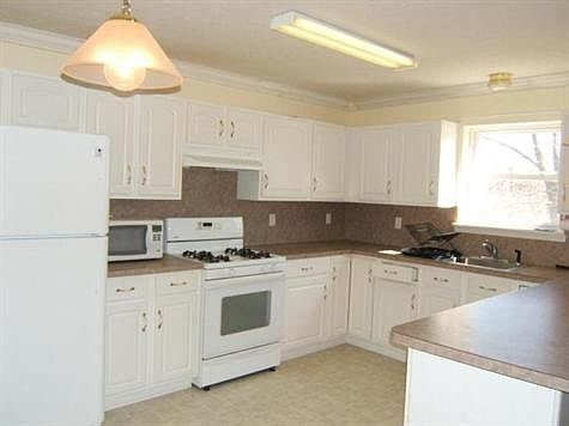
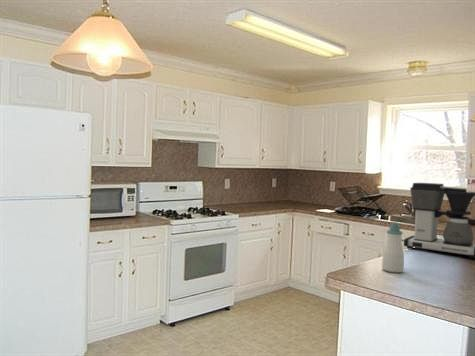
+ soap bottle (393, 246)
+ coffee maker (447, 216)
